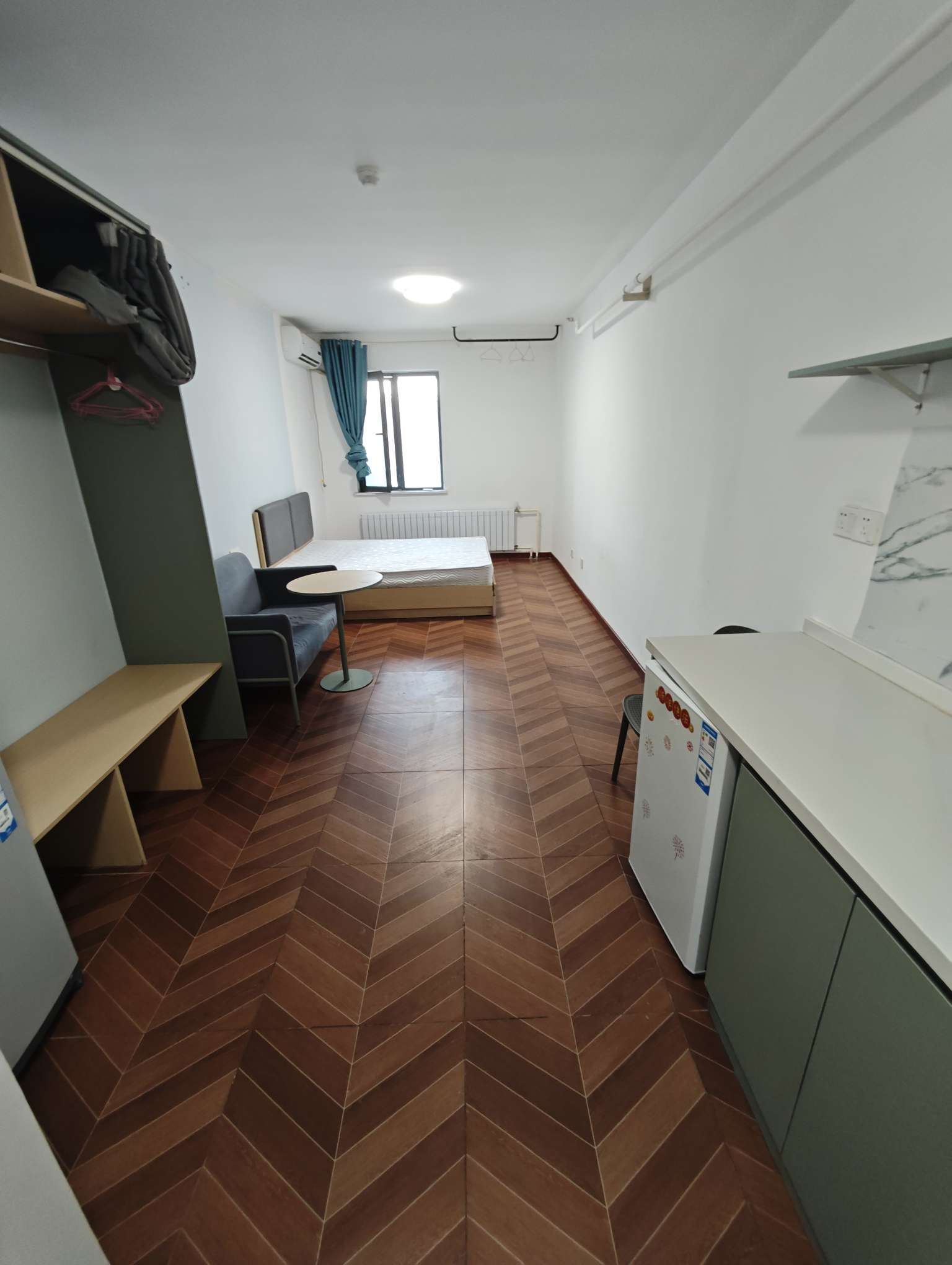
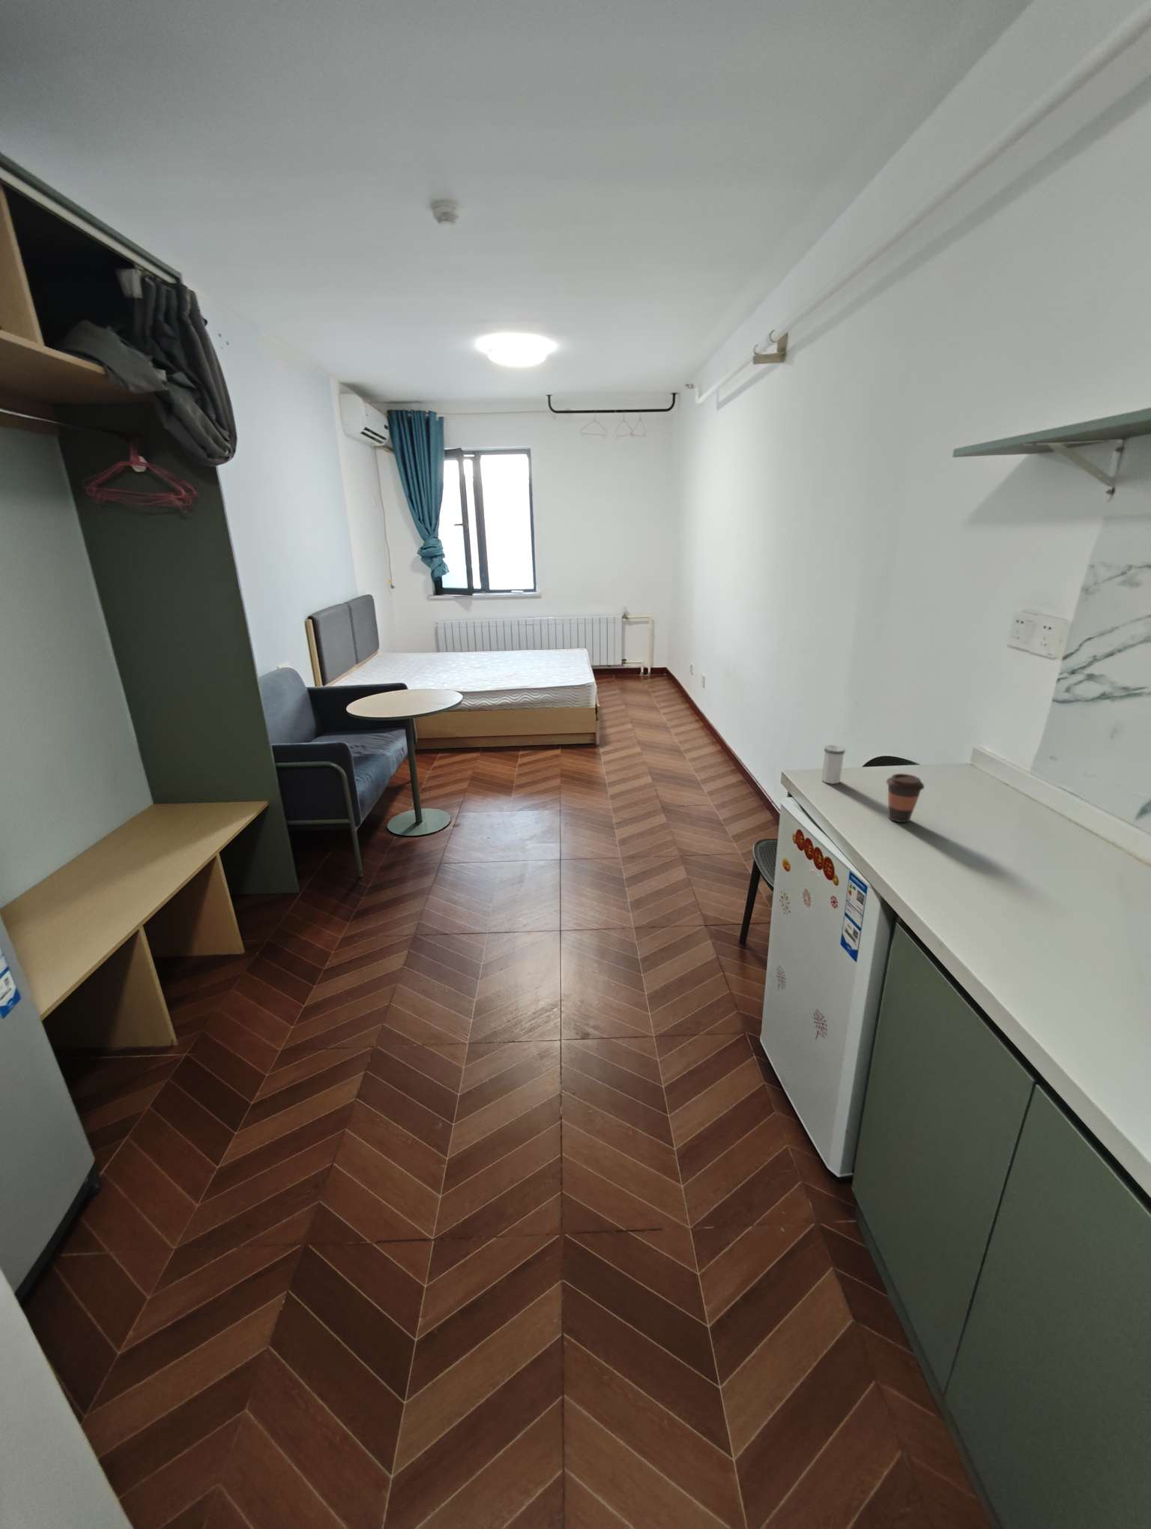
+ coffee cup (902, 798)
+ salt shaker (833, 764)
